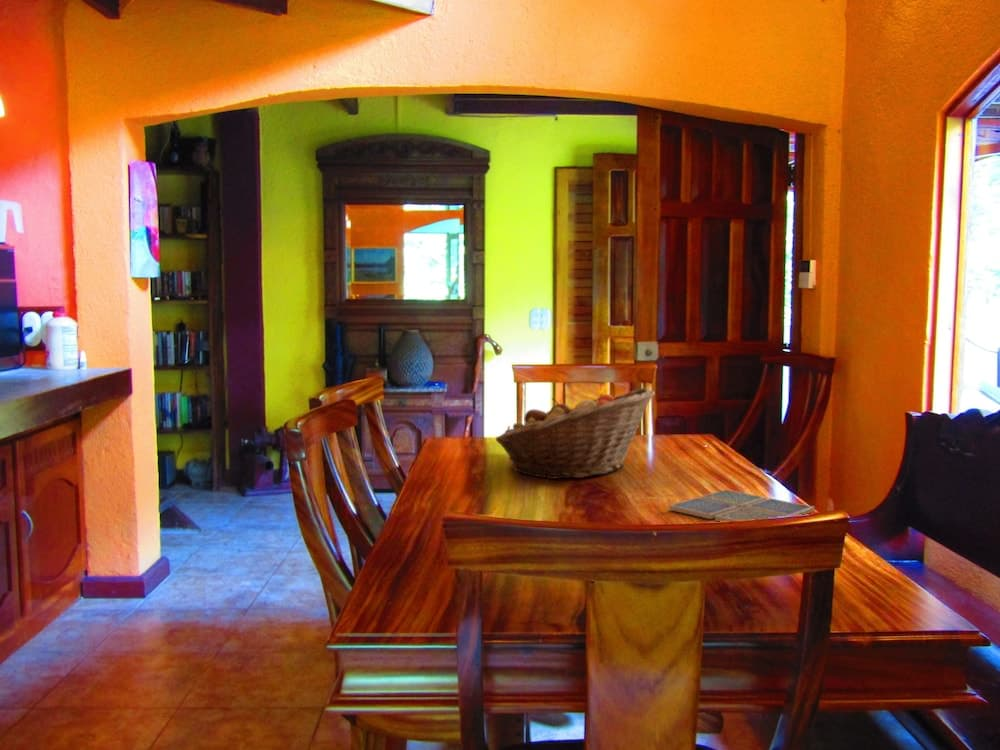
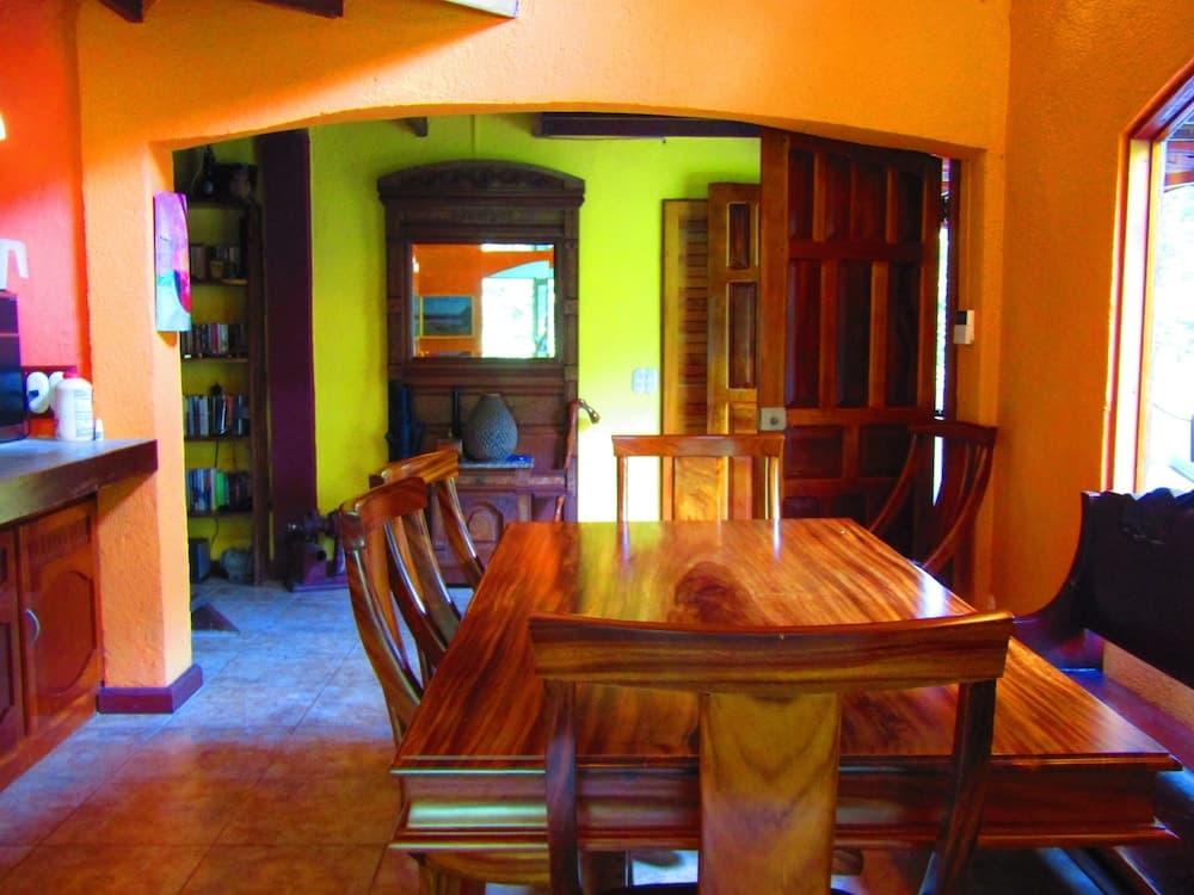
- drink coaster (741, 508)
- fruit basket (576, 427)
